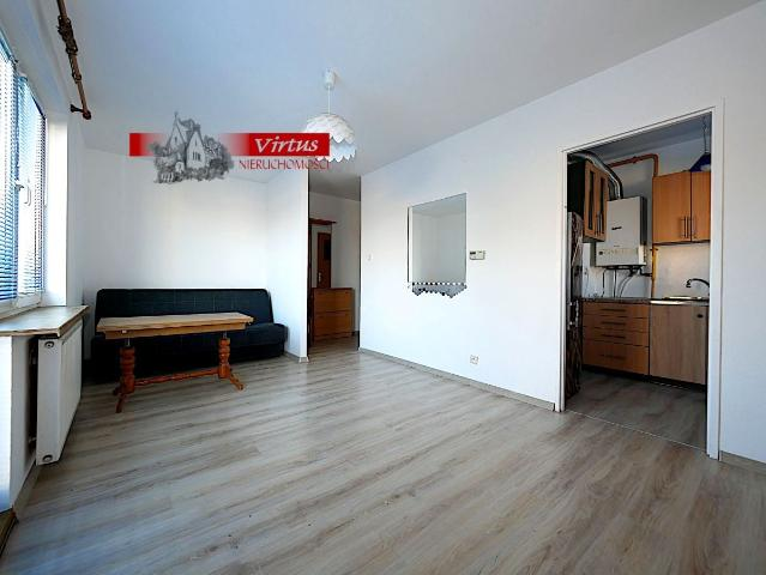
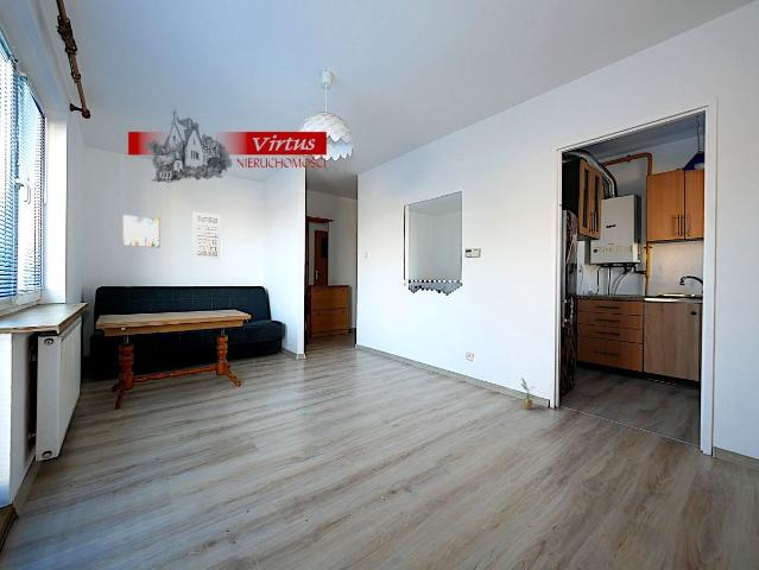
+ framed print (141, 232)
+ potted plant (527, 392)
+ wall art (207, 236)
